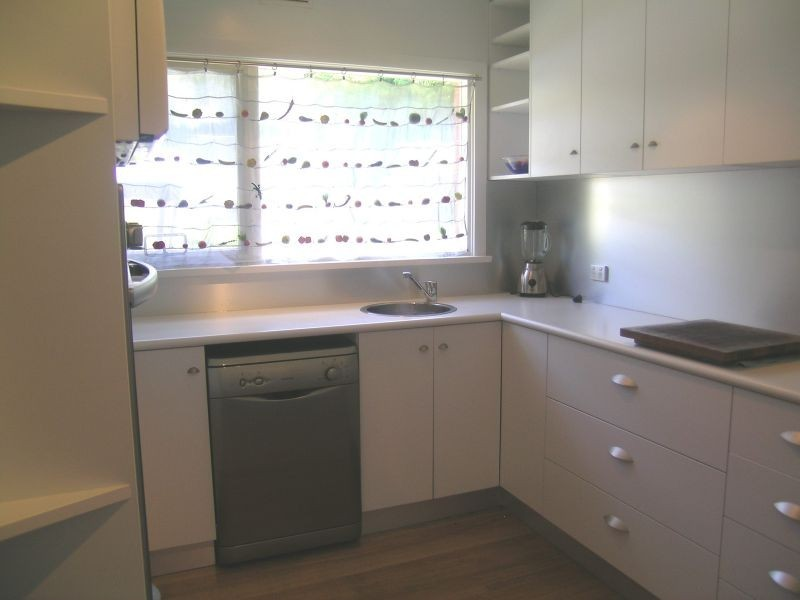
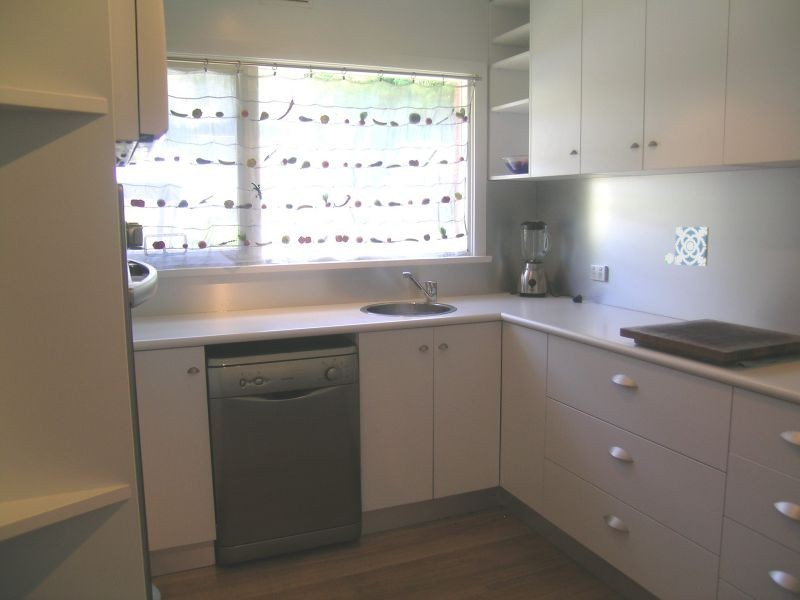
+ decorative tile (685, 246)
